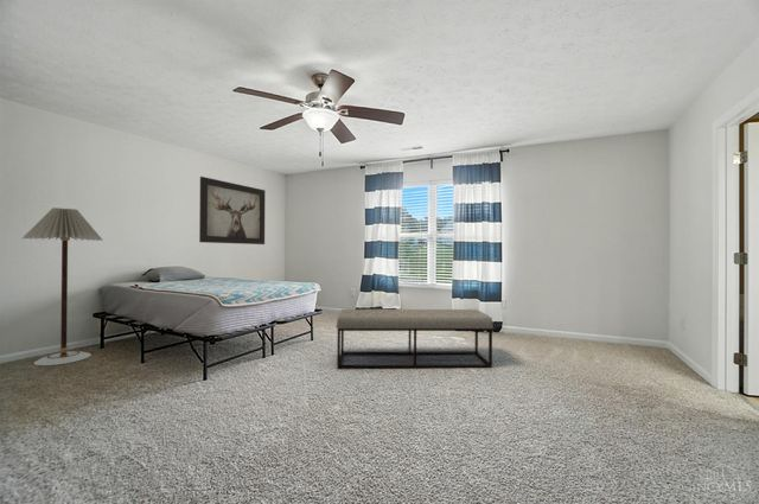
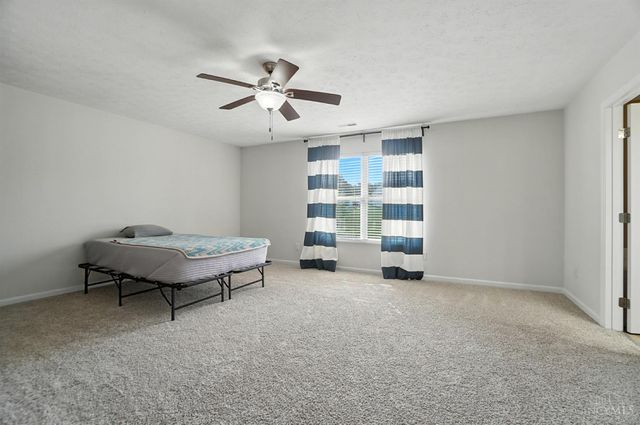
- wall art (235, 213)
- bench (410, 336)
- floor lamp (64, 283)
